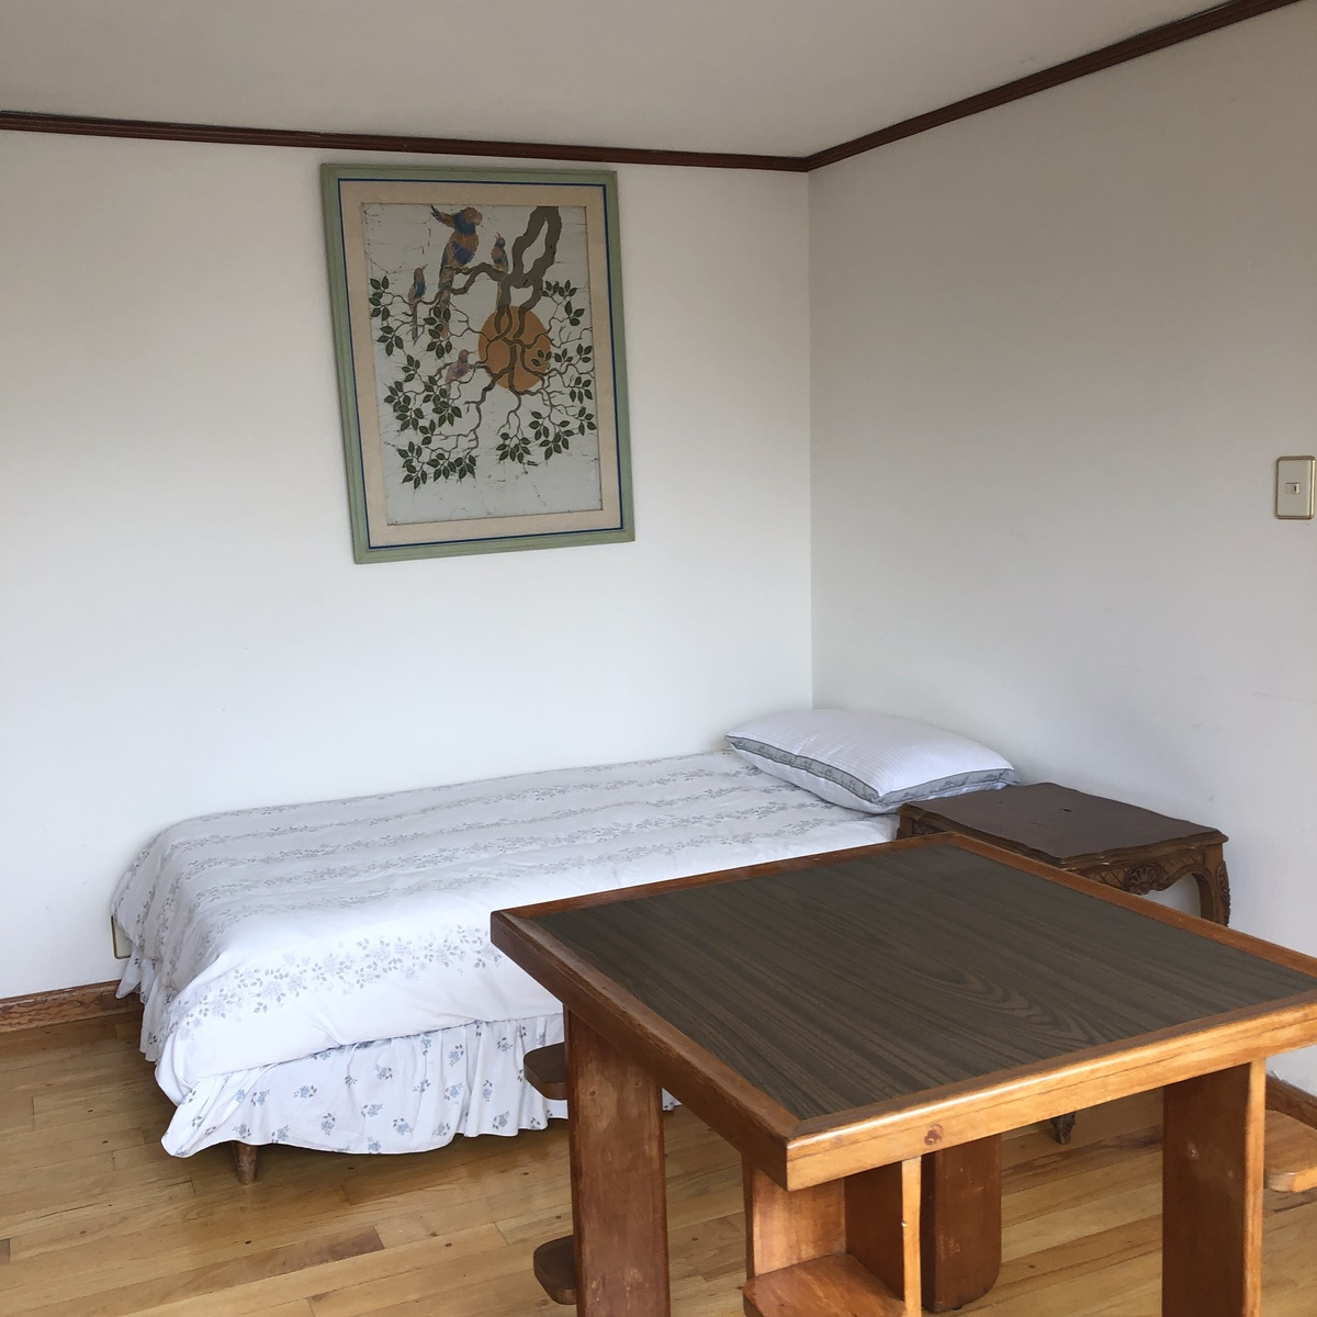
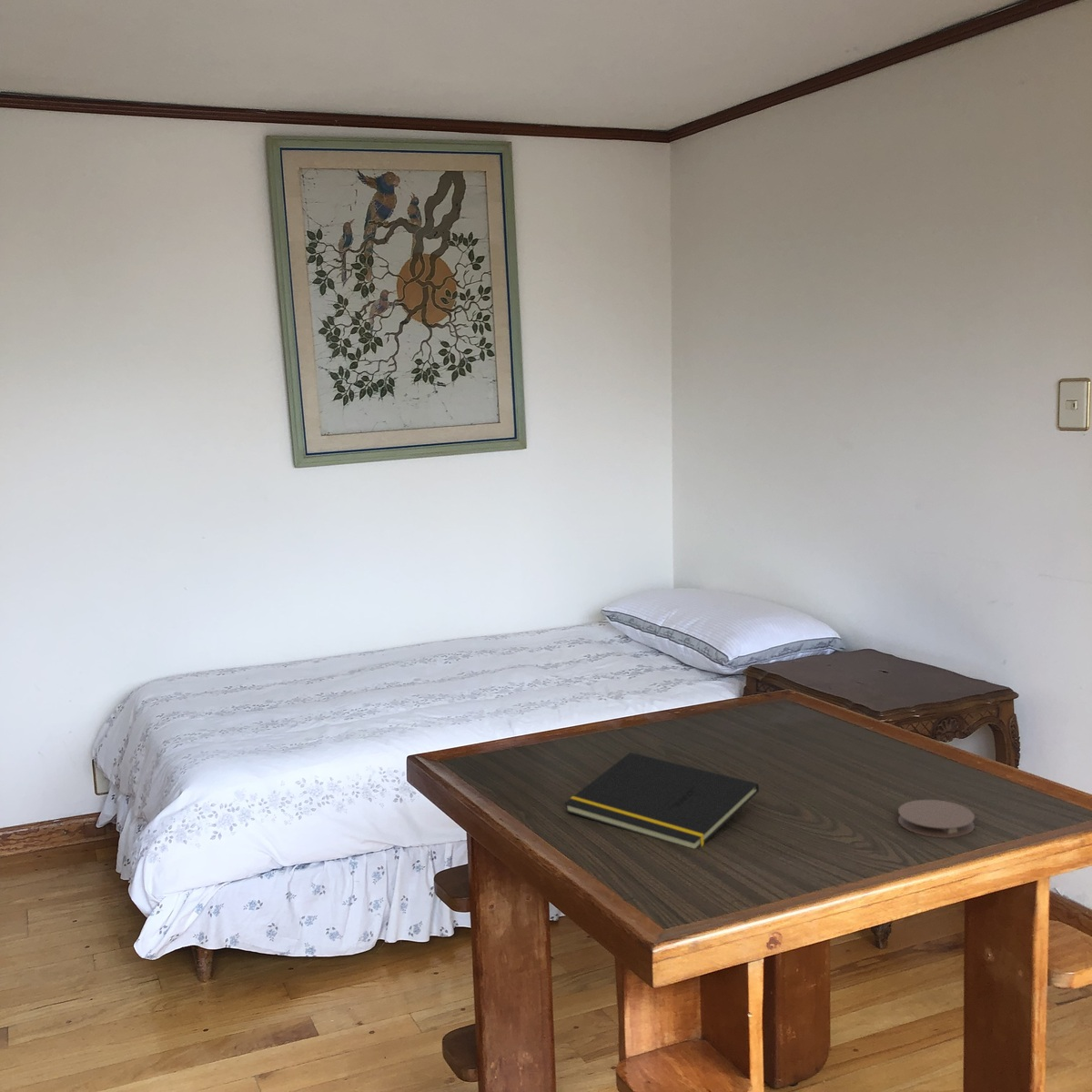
+ coaster (935, 817)
+ notepad (660, 797)
